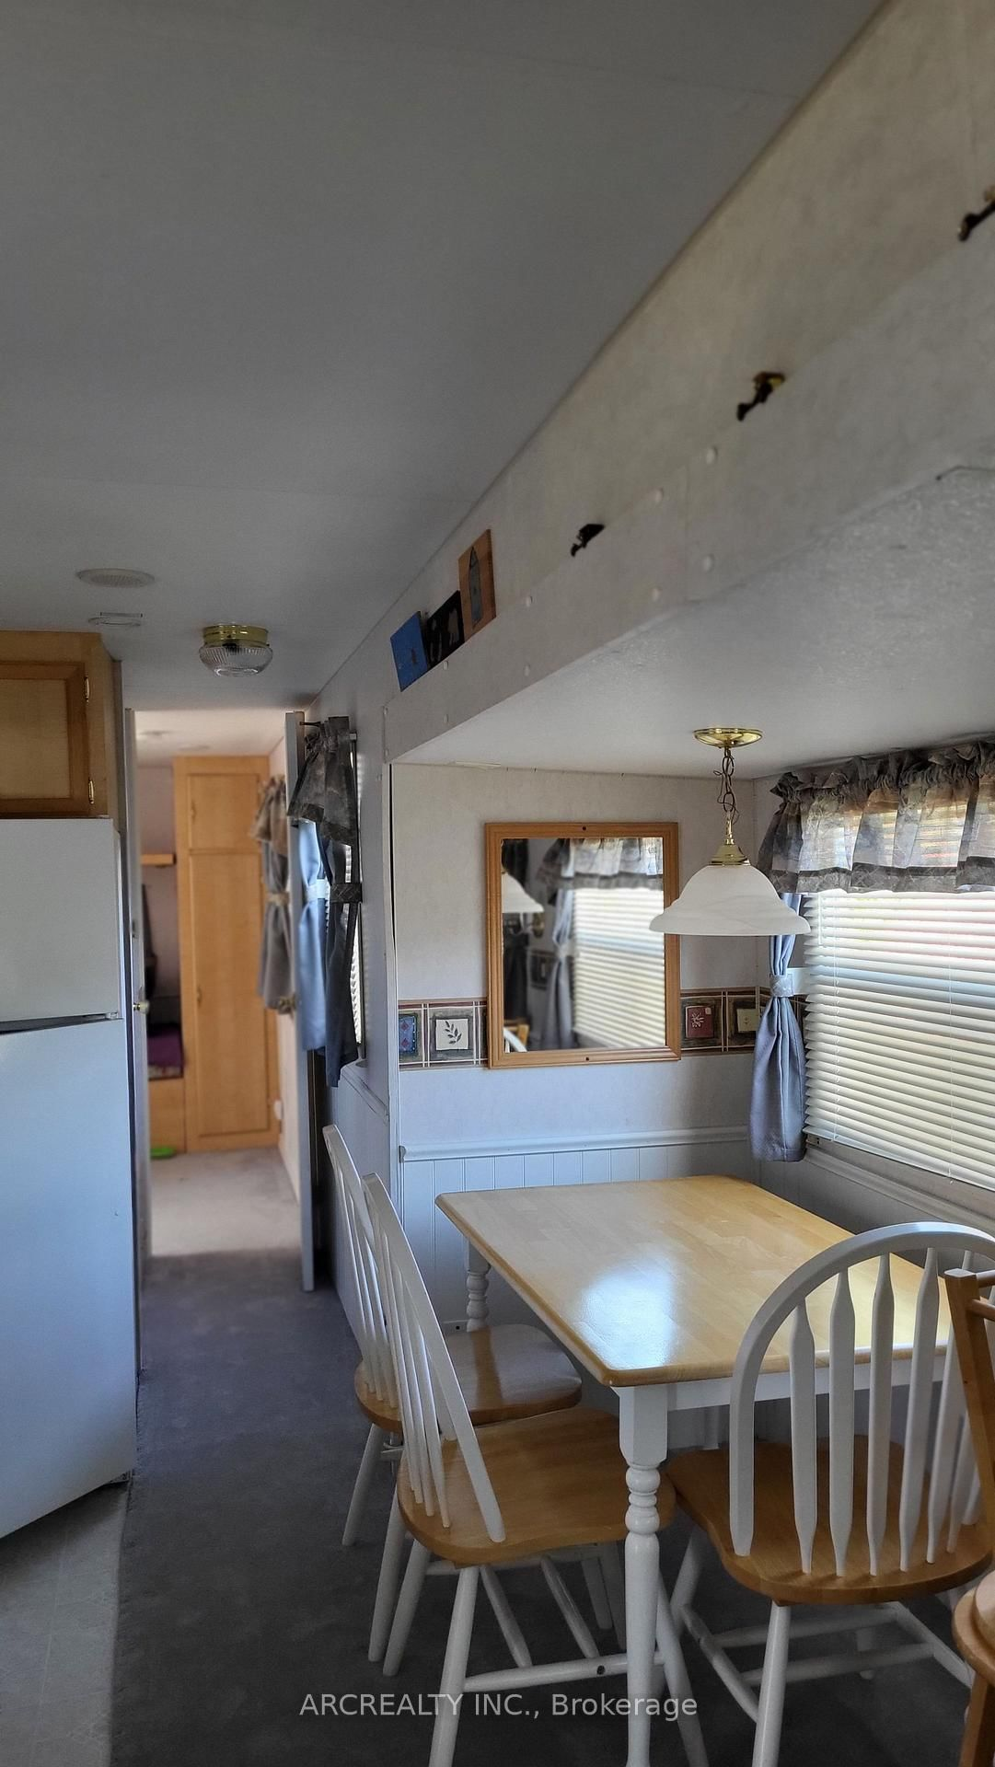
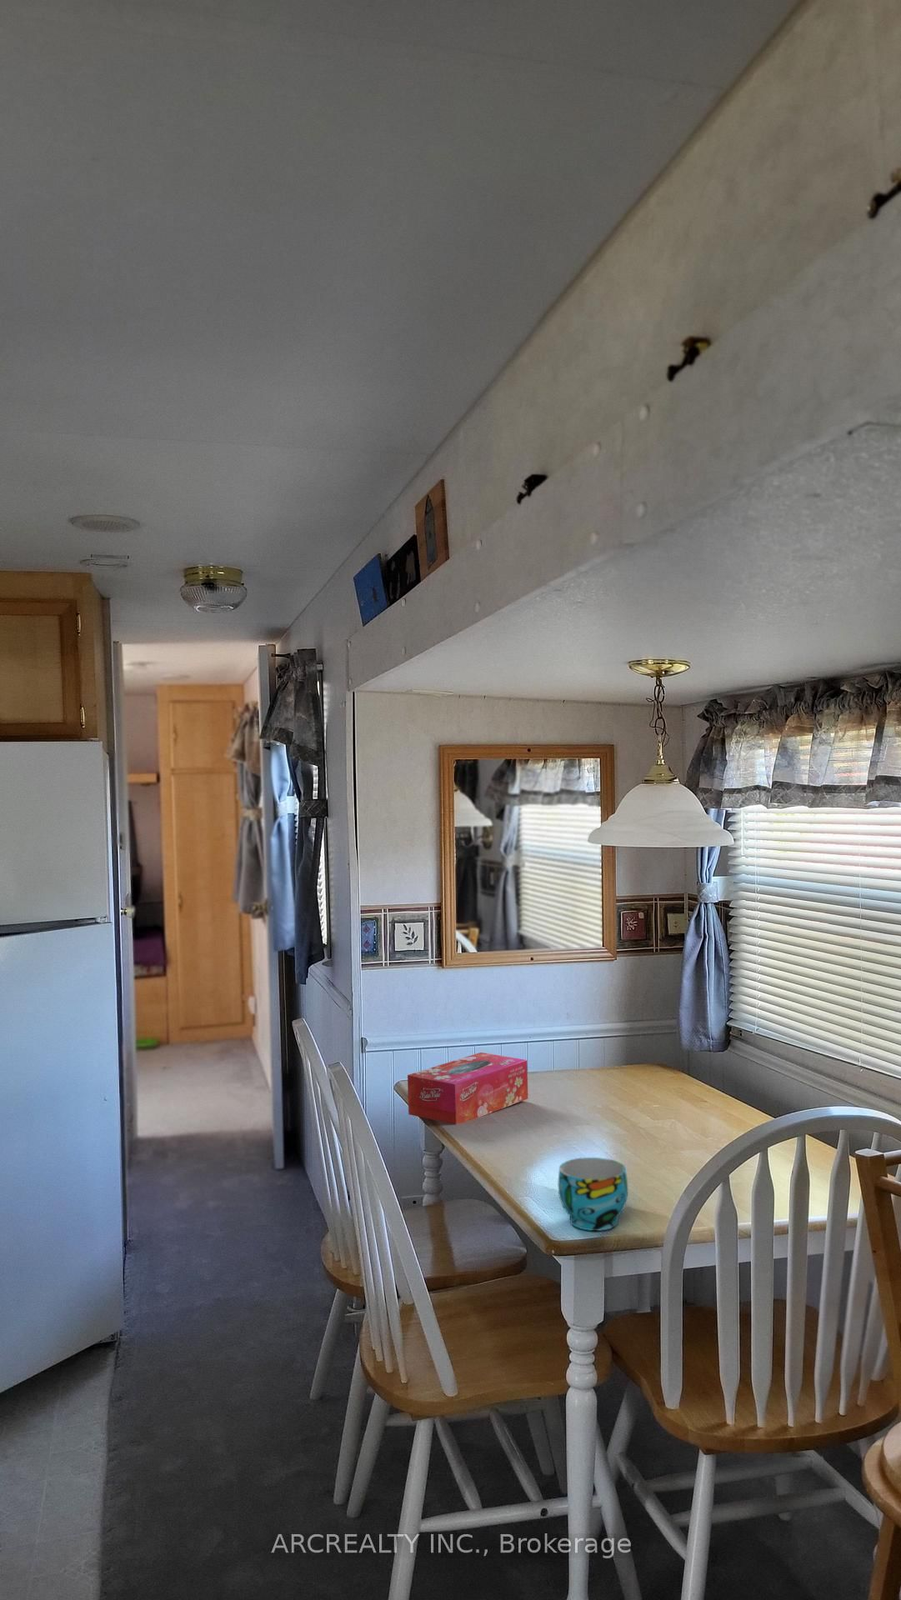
+ tissue box (468, 1087)
+ cup (592, 1193)
